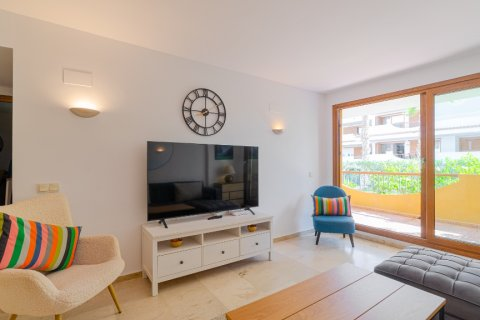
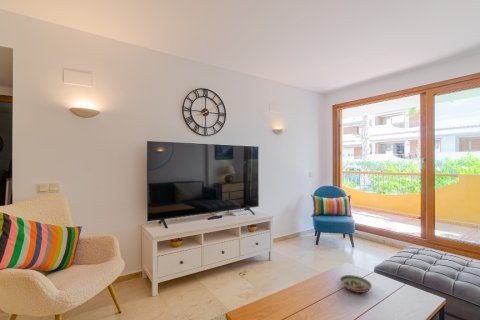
+ decorative bowl (355, 285)
